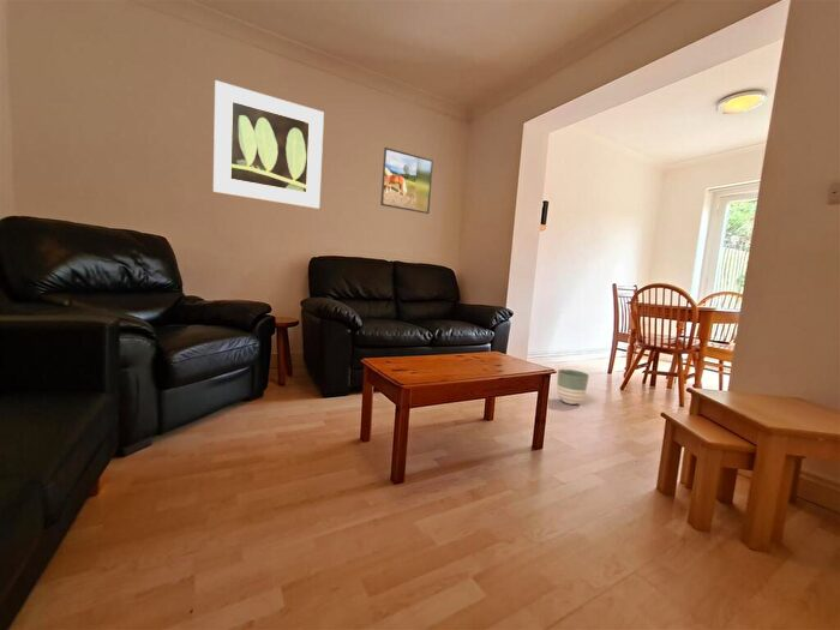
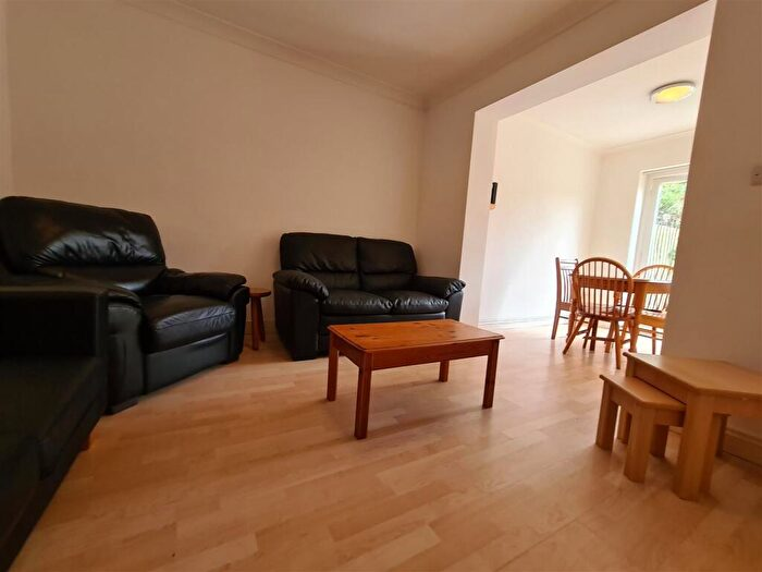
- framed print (271, 149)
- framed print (407, 181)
- planter (571, 388)
